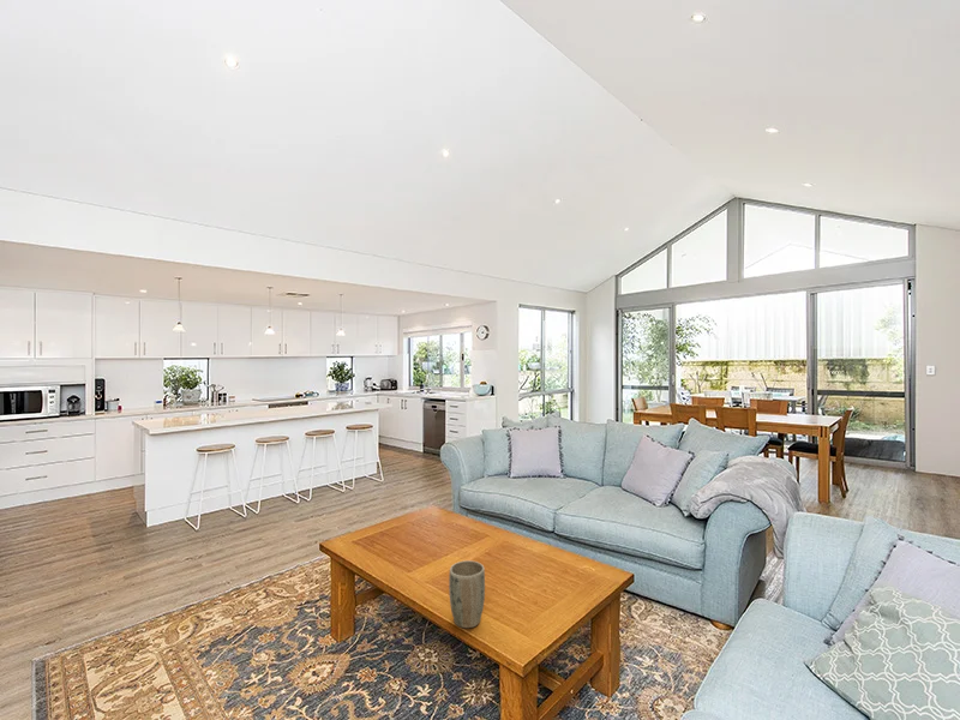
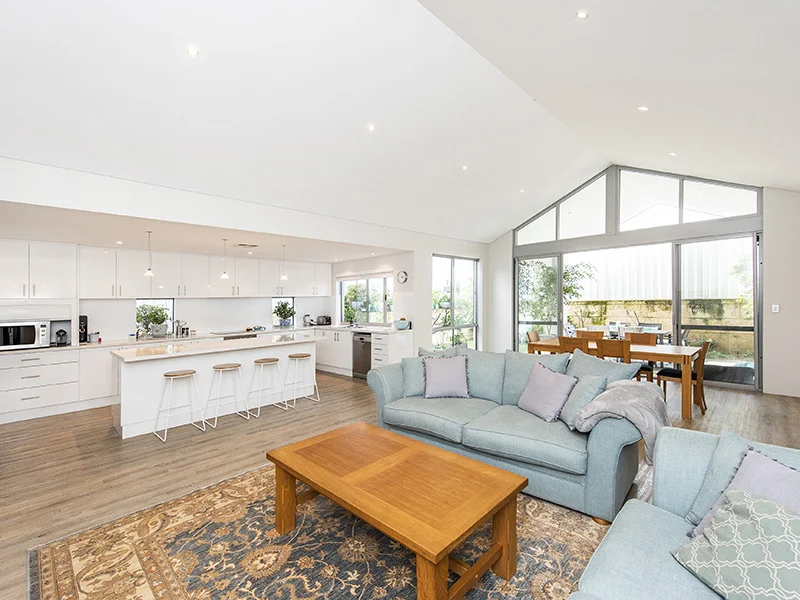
- plant pot (467, 594)
